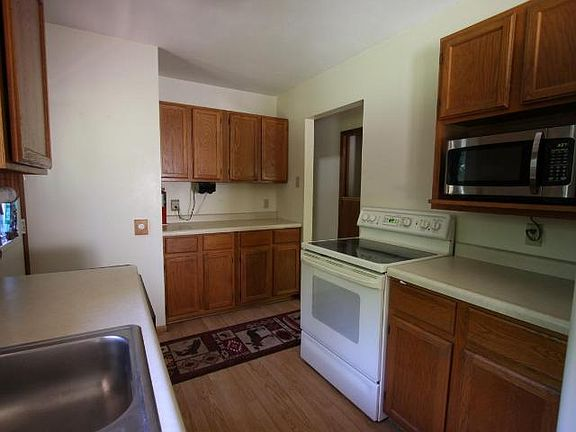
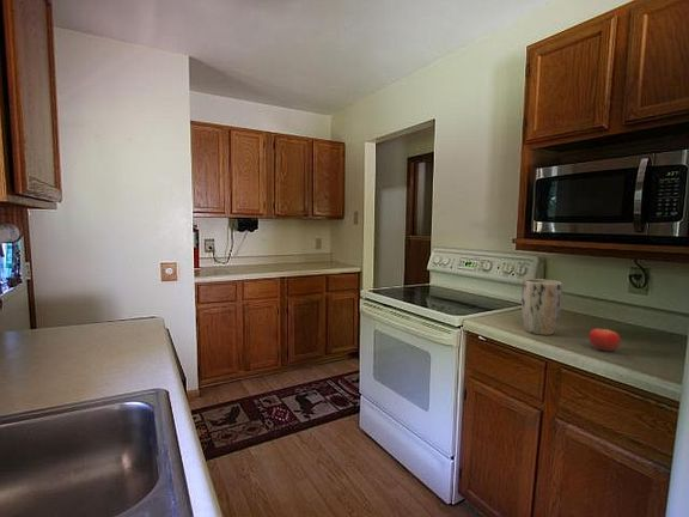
+ fruit (604, 337)
+ plant pot (539, 306)
